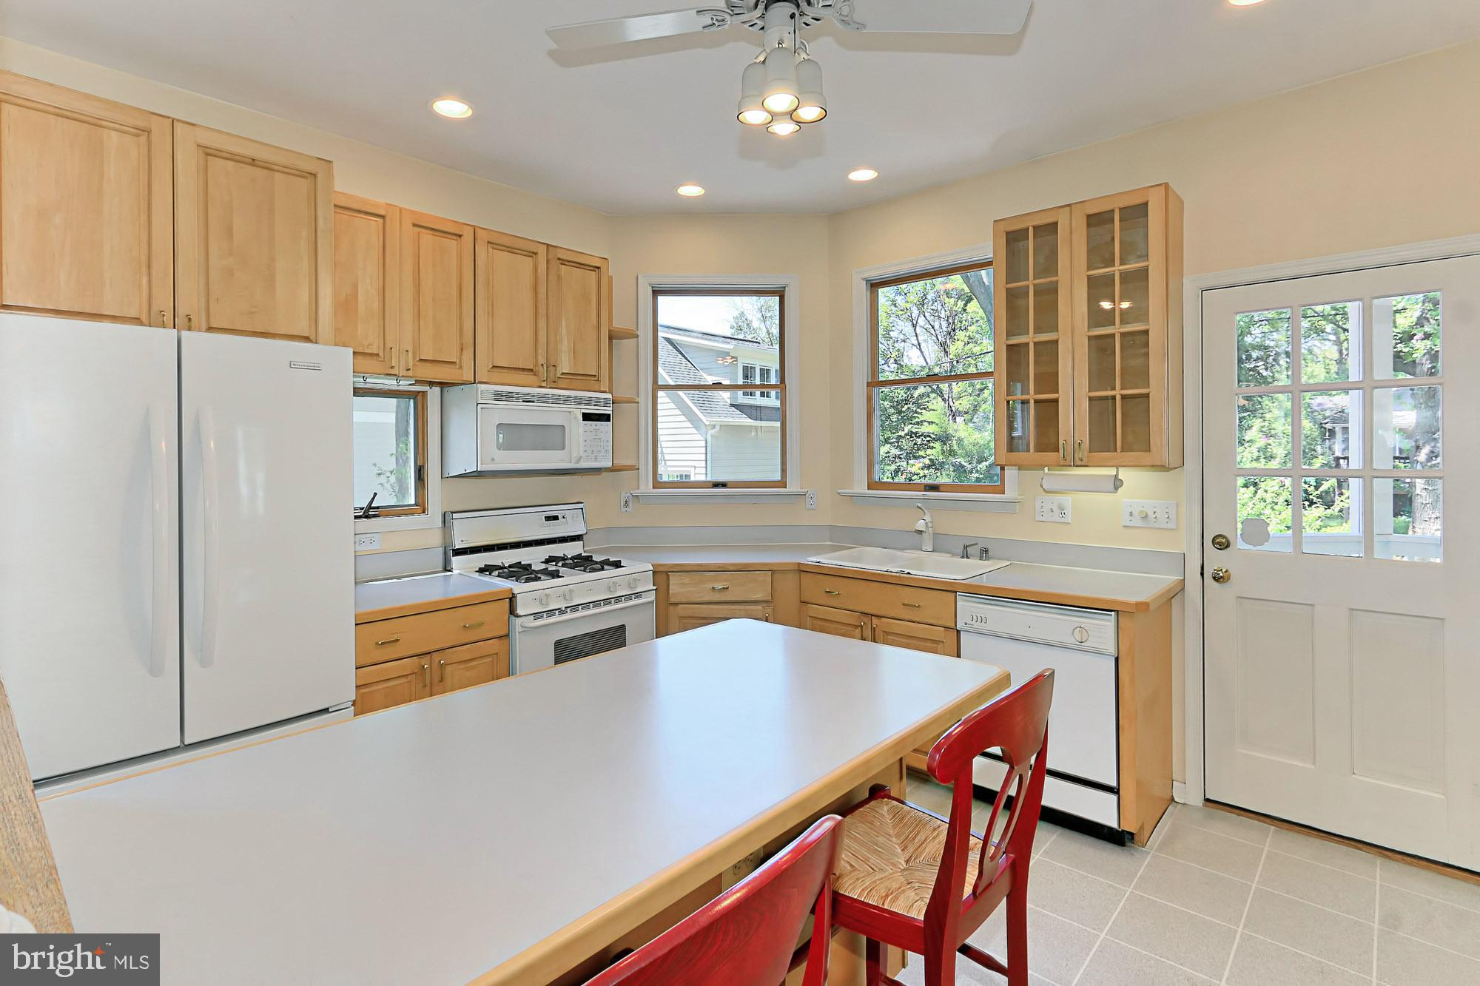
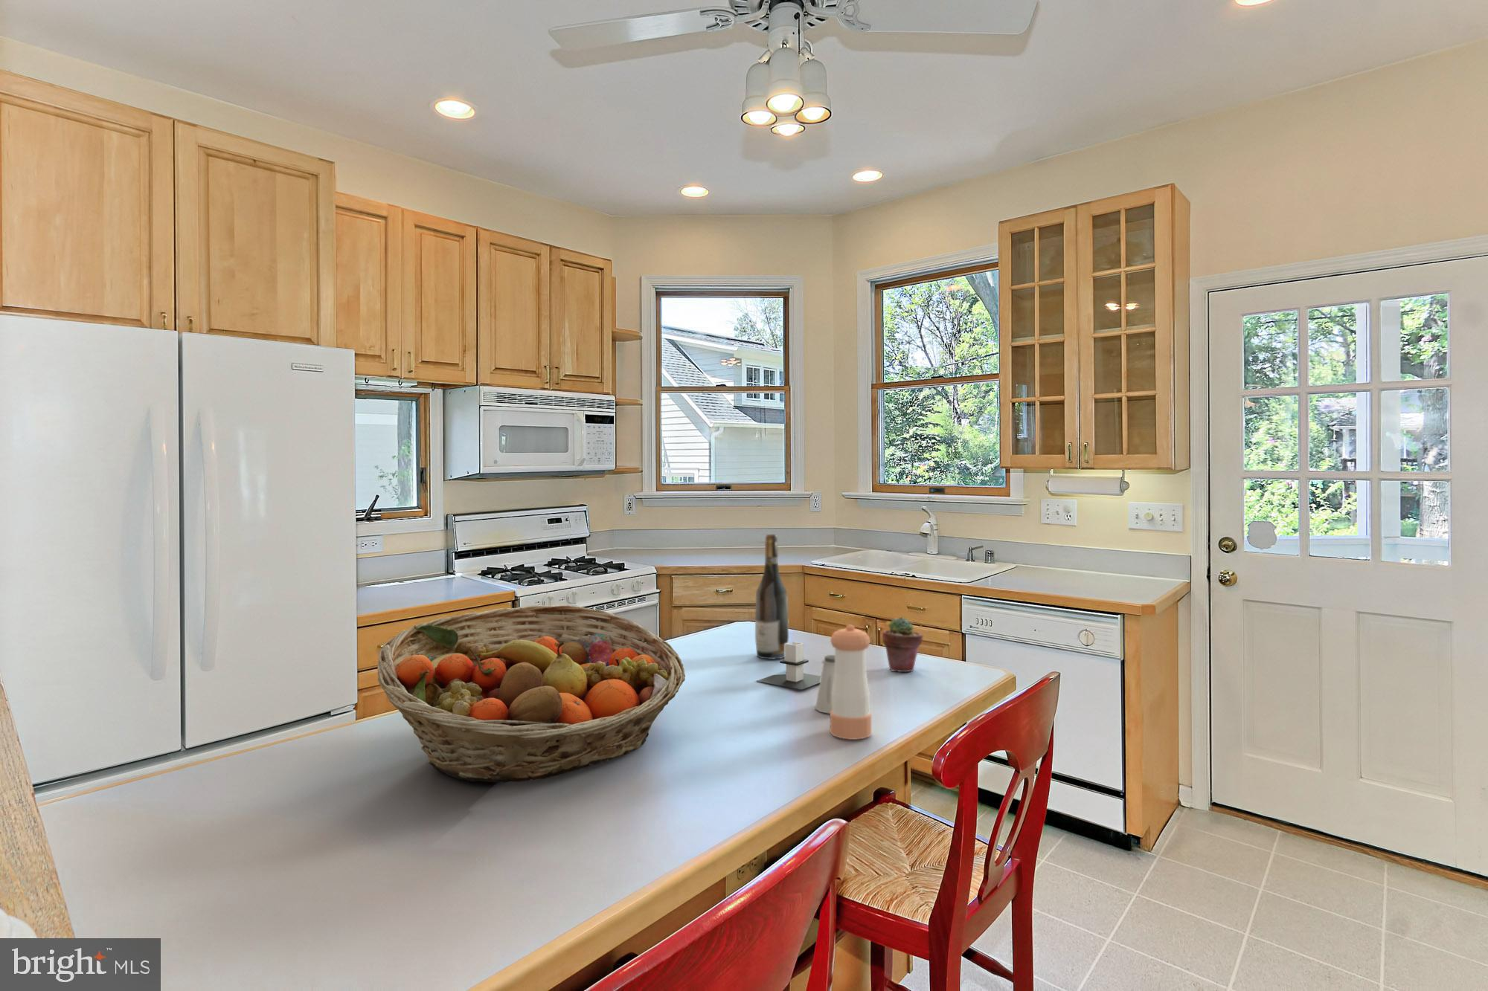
+ potted succulent (902, 643)
+ pepper shaker (851, 679)
+ architectural model (794, 661)
+ fruit basket (540, 682)
+ saltshaker (833, 682)
+ wine bottle (771, 595)
